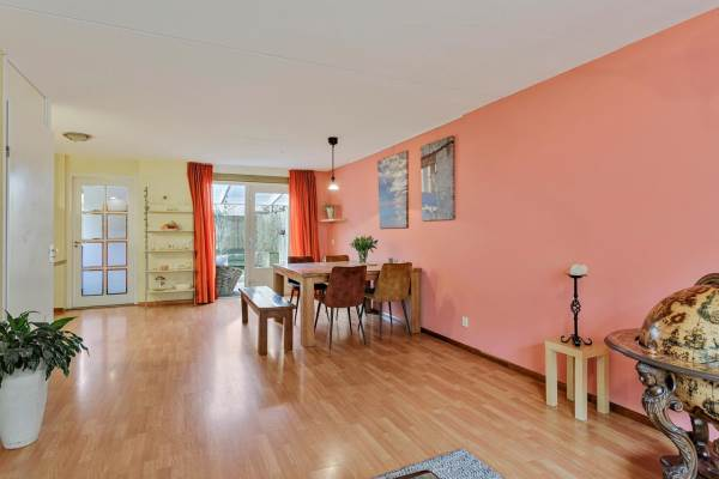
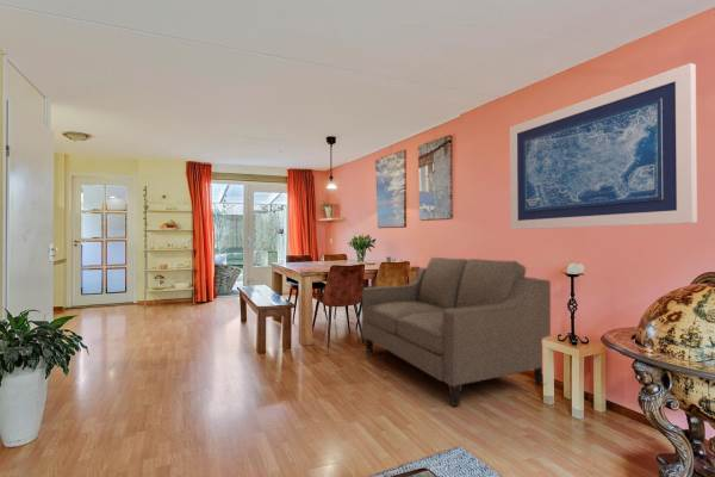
+ wall art (583, 165)
+ sofa (441, 311)
